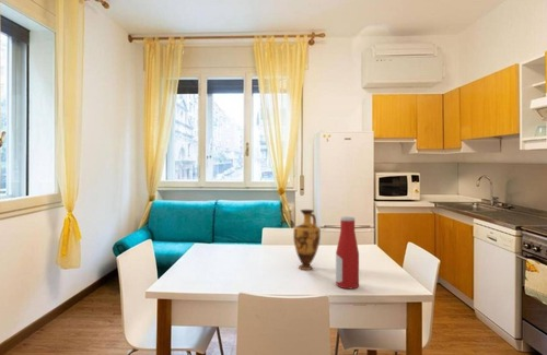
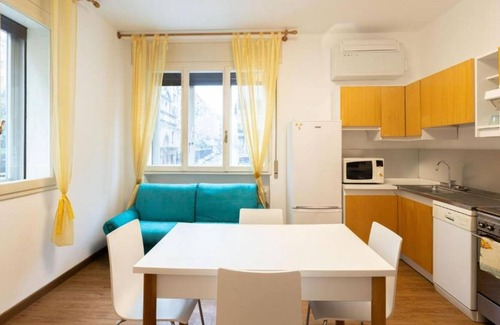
- vase (306, 238)
- bottle (347, 251)
